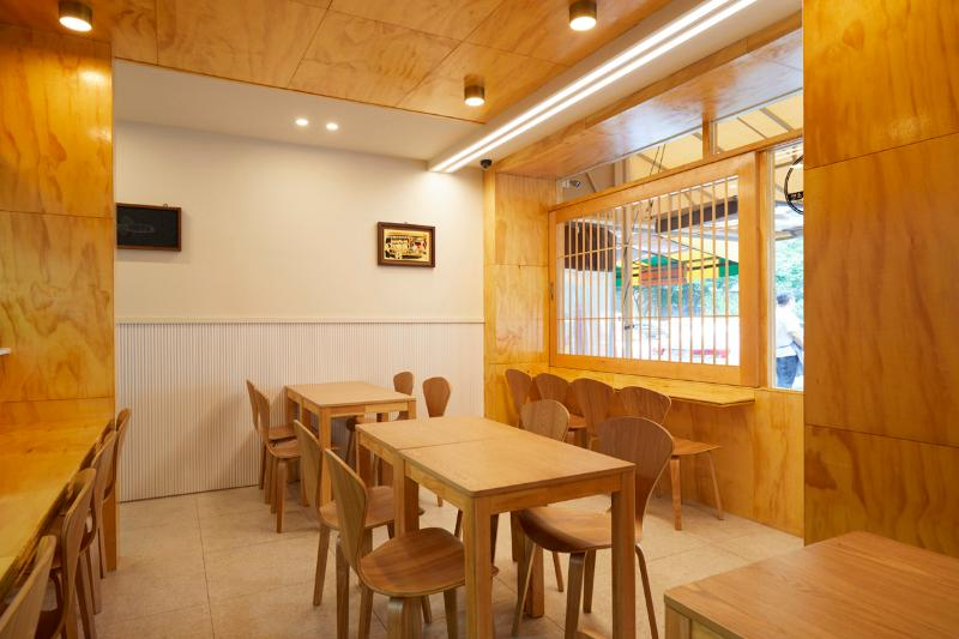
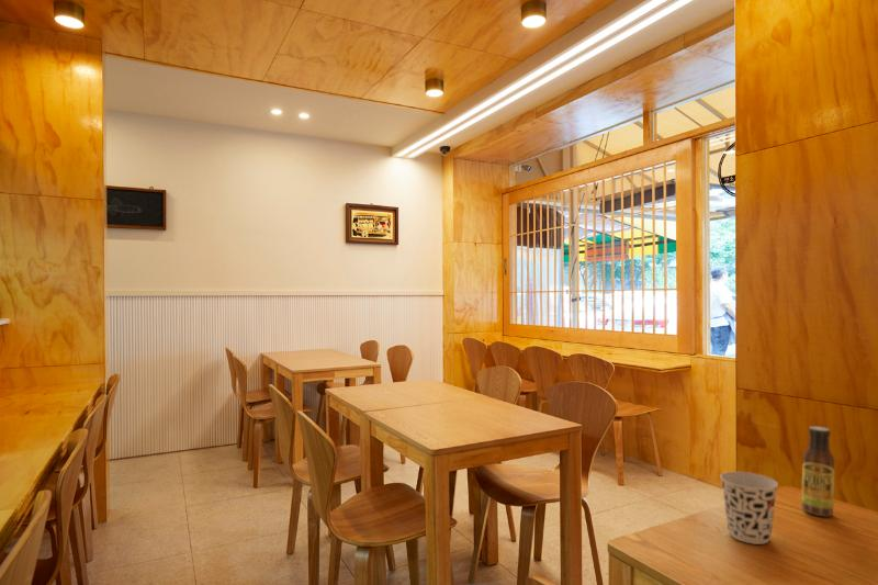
+ cup (748, 507)
+ sauce bottle (818, 470)
